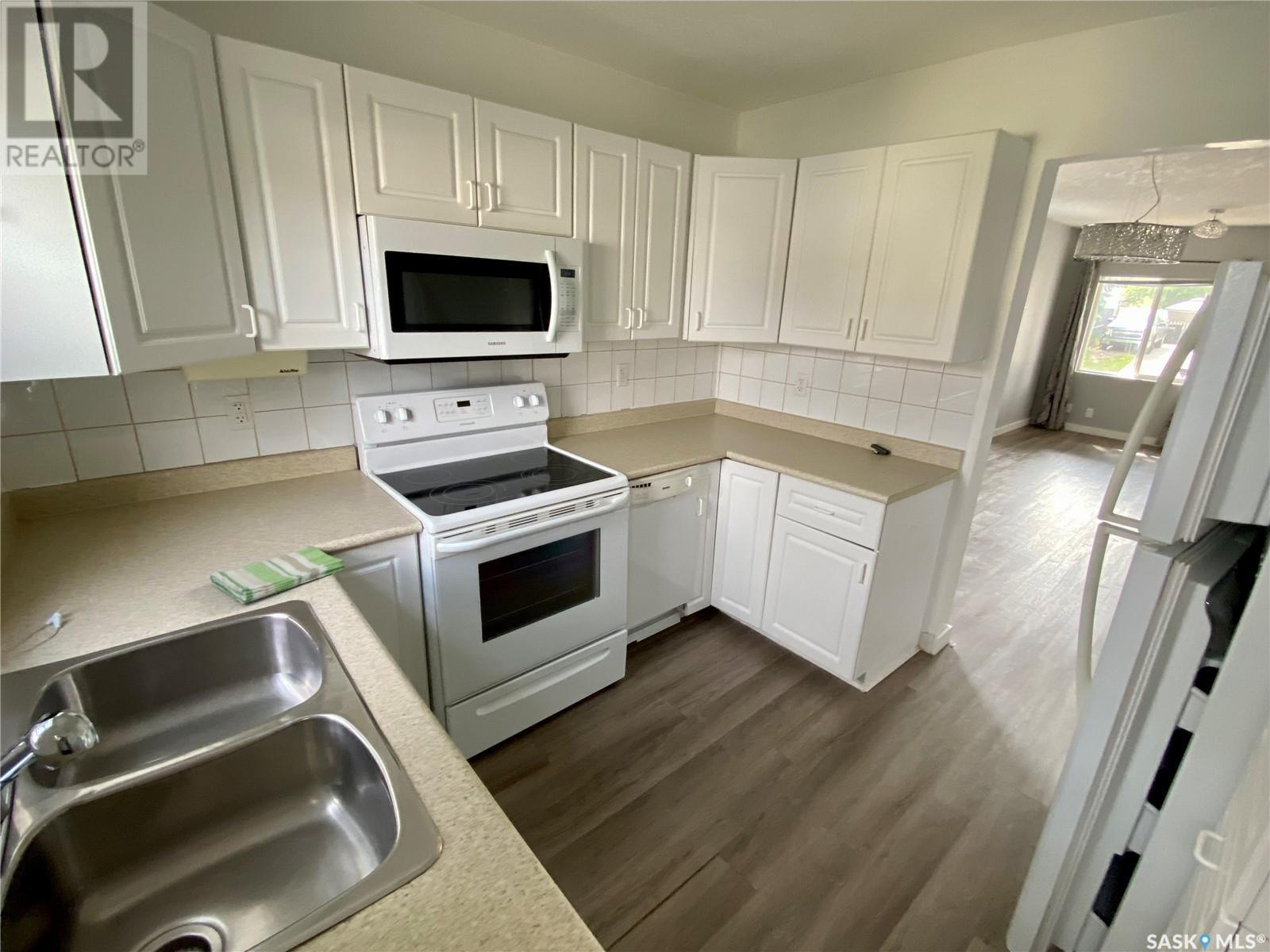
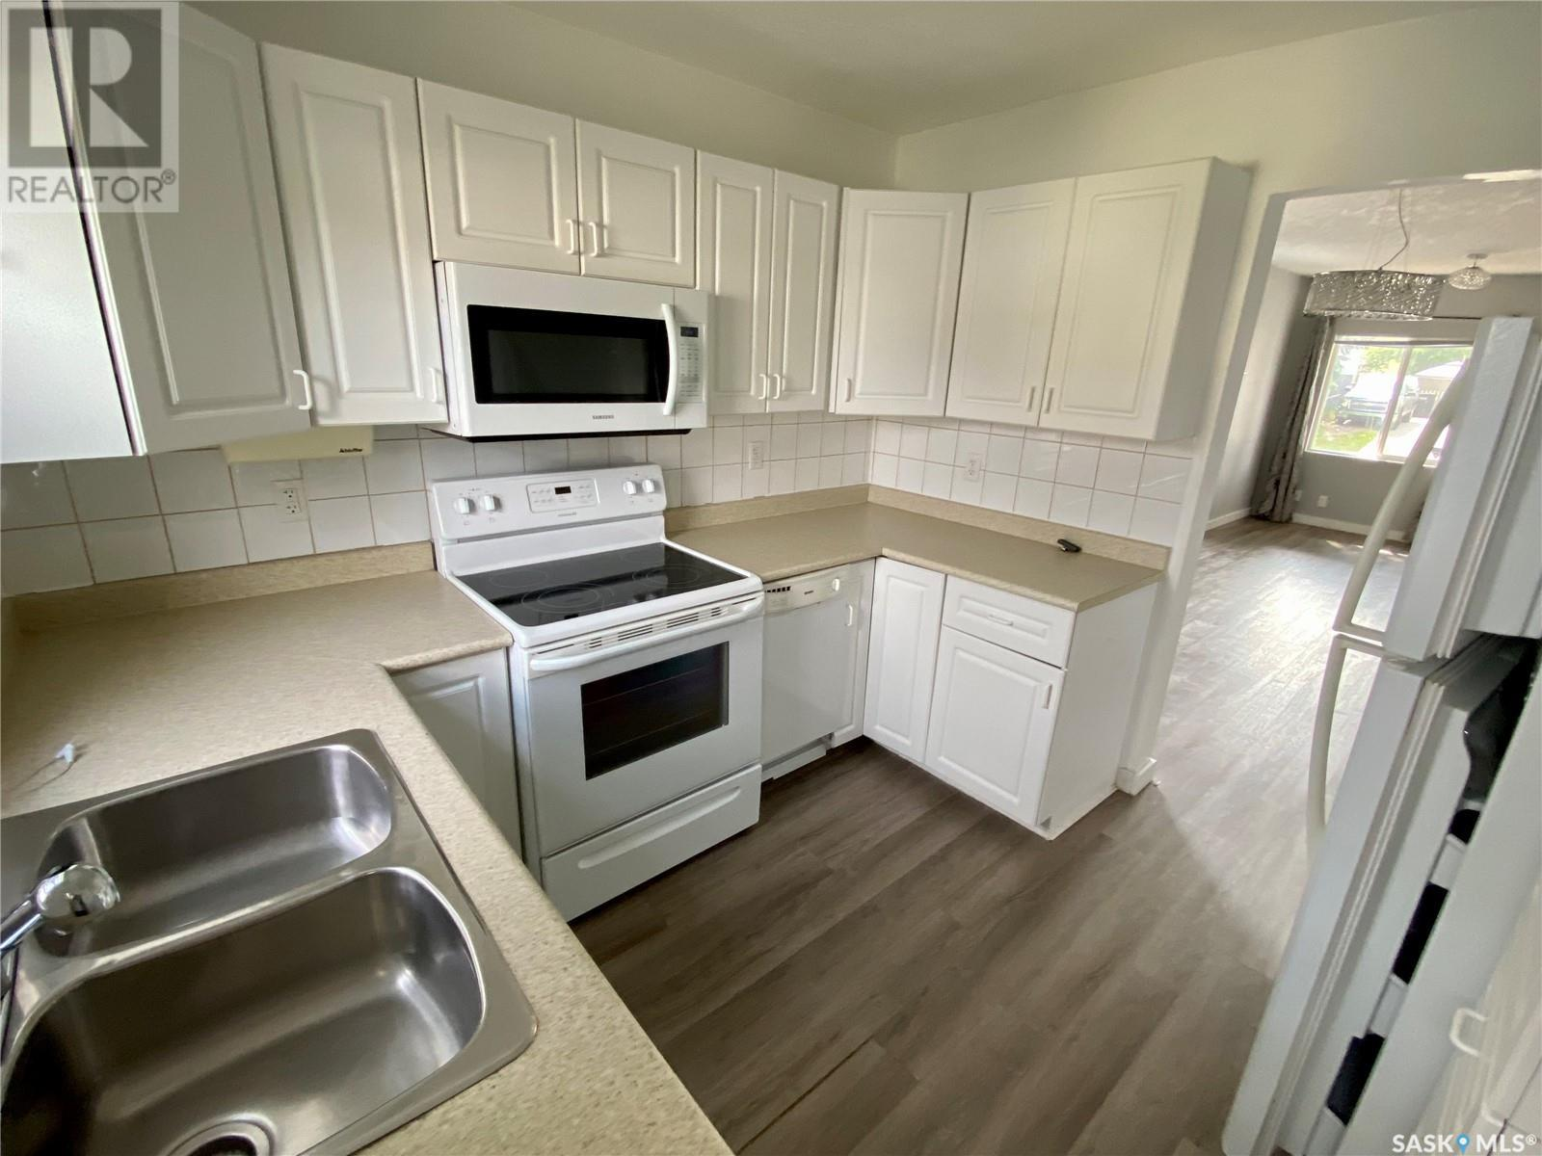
- dish towel (279, 569)
